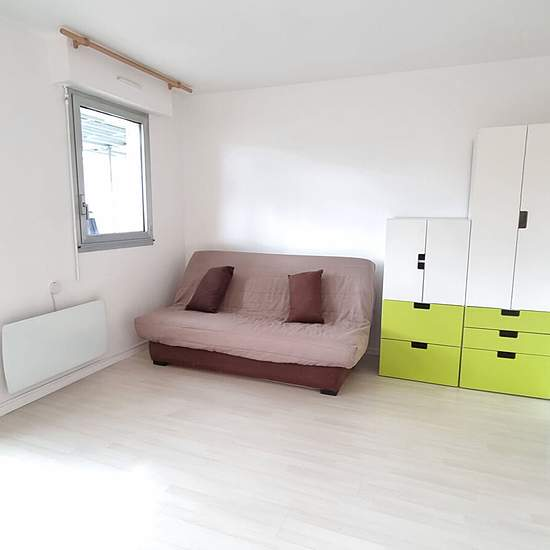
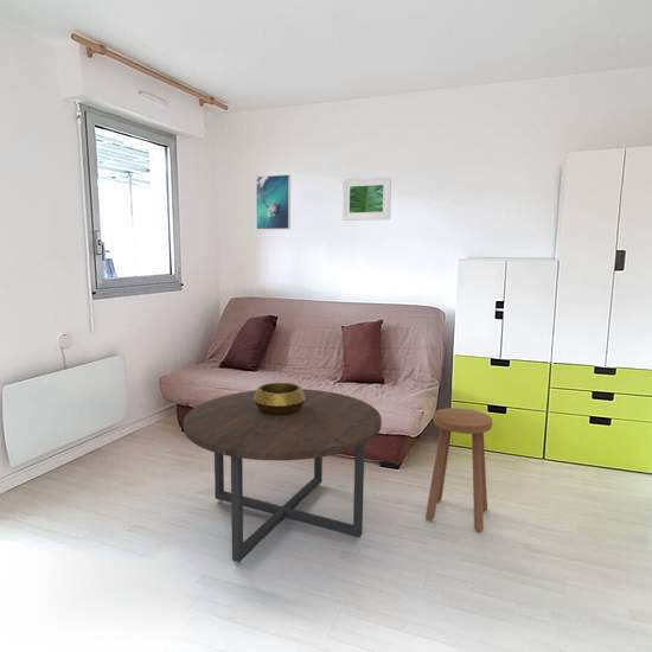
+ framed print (366, 199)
+ stool (446, 466)
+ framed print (273, 203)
+ coffee table (283, 459)
+ decorative bowl (279, 397)
